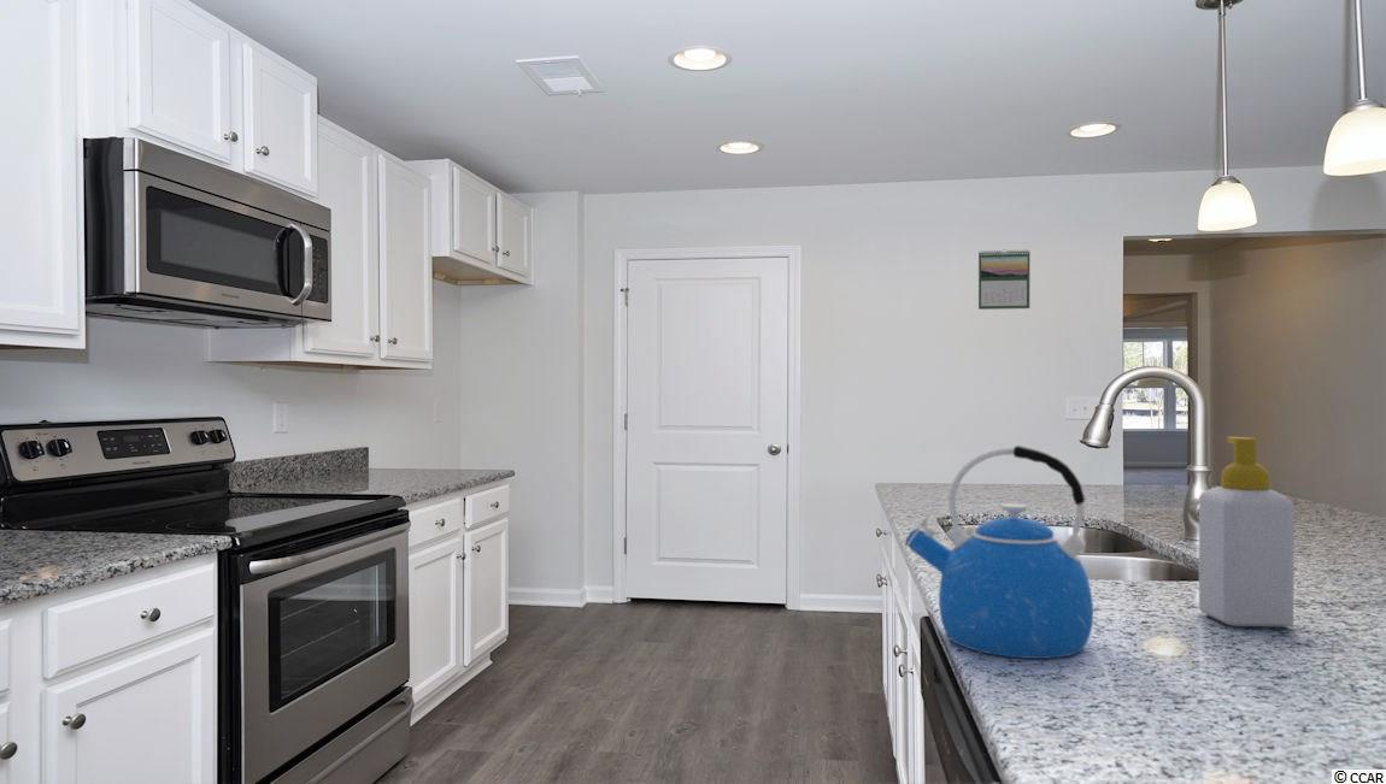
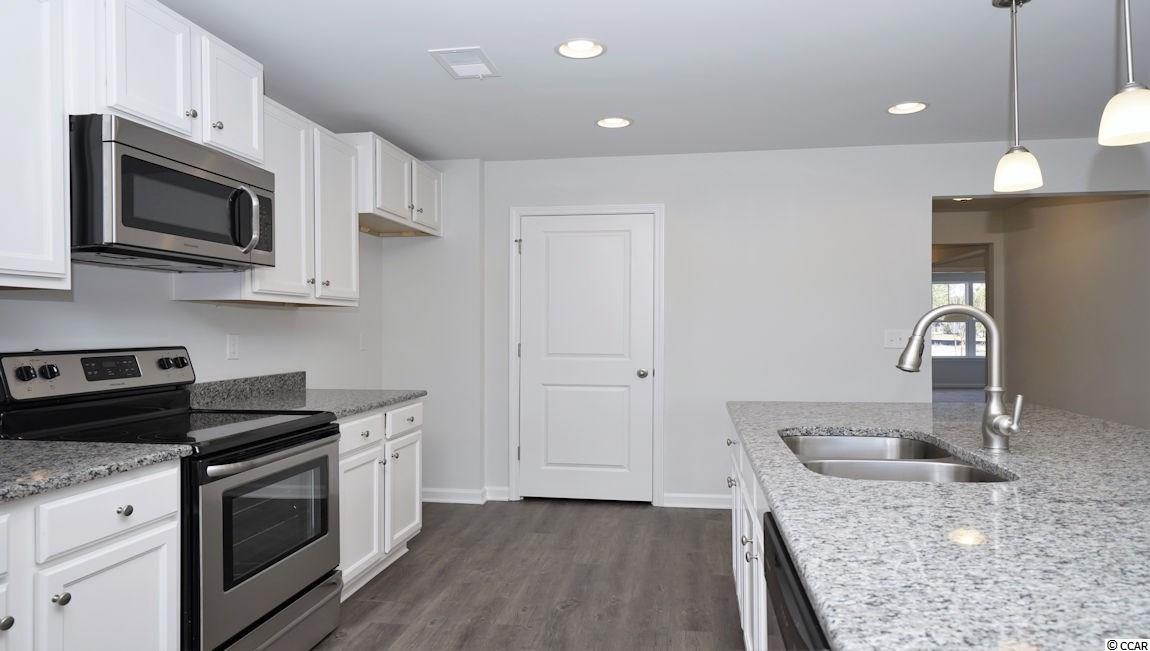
- kettle (994, 541)
- soap bottle (1244, 529)
- calendar (1004, 278)
